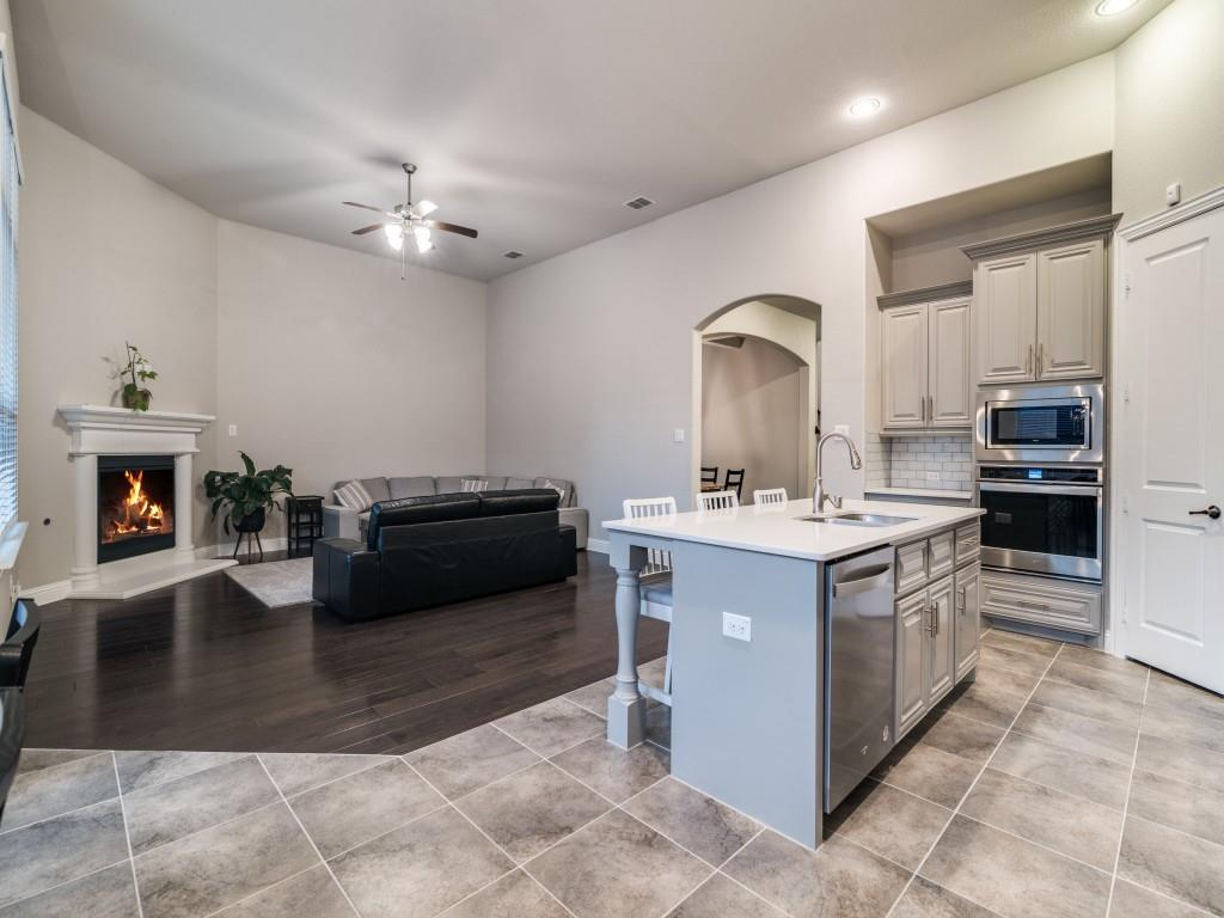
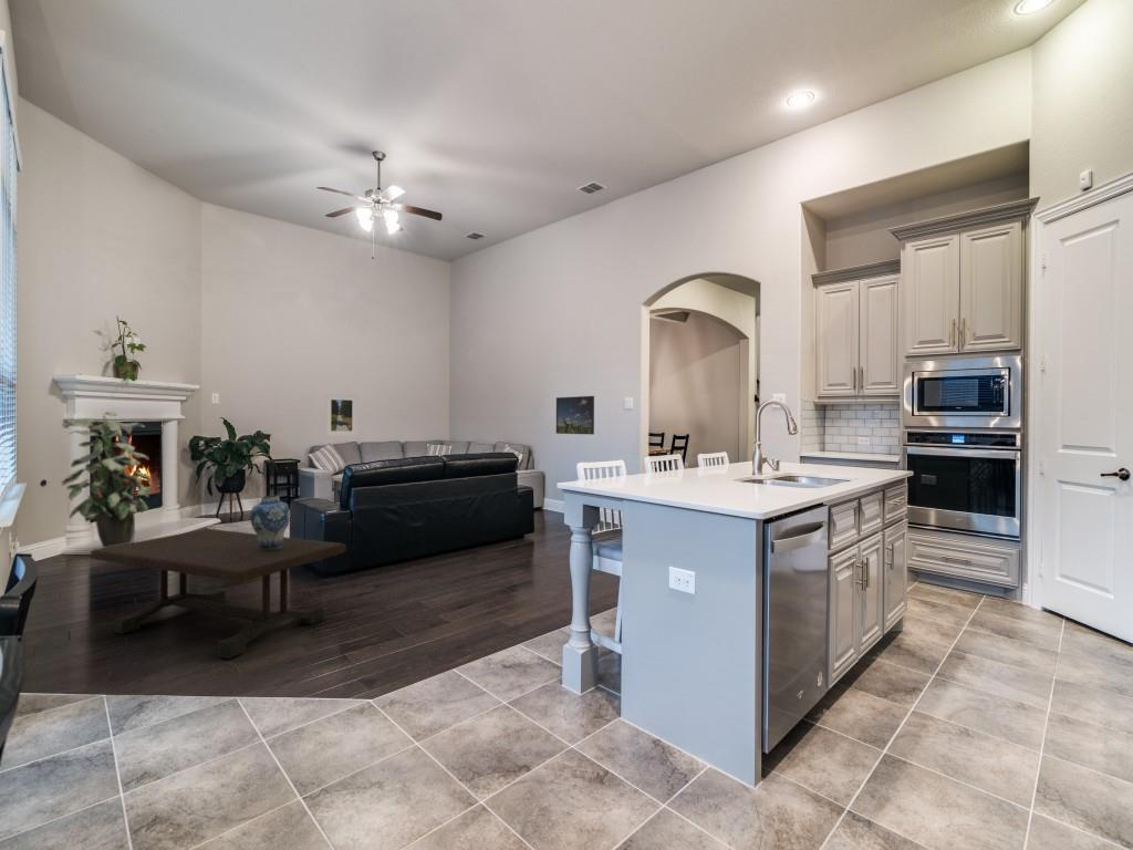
+ coffee table (221, 590)
+ vase (270, 522)
+ indoor plant (108, 480)
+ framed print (341, 415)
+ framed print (574, 415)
